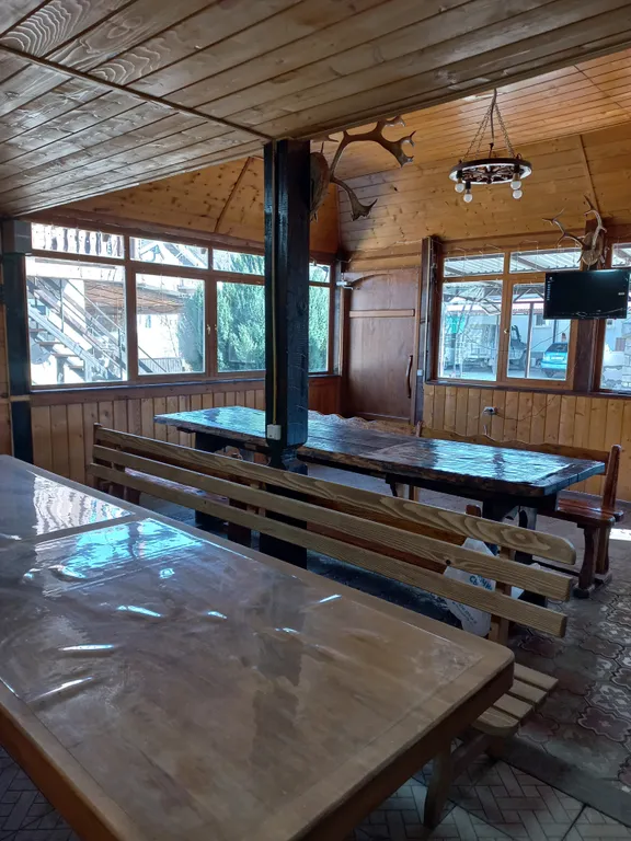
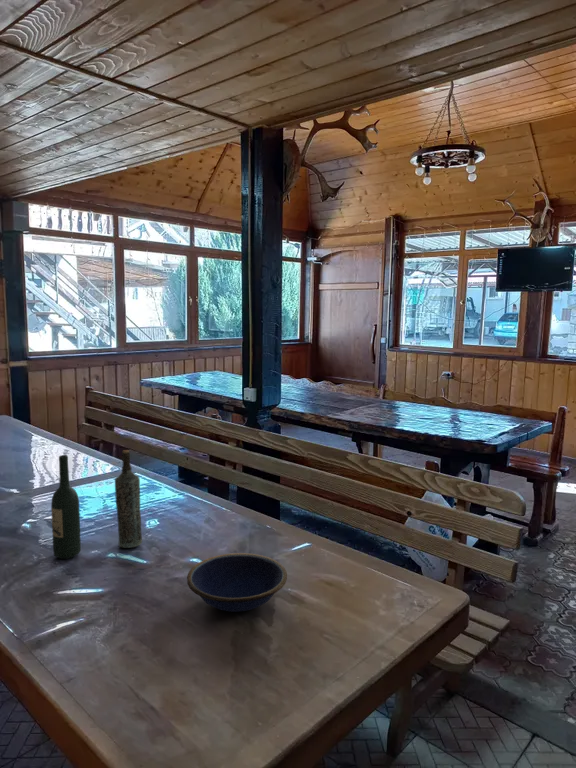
+ bowl (237, 587)
+ bottle (128, 498)
+ wine bottle (65, 506)
